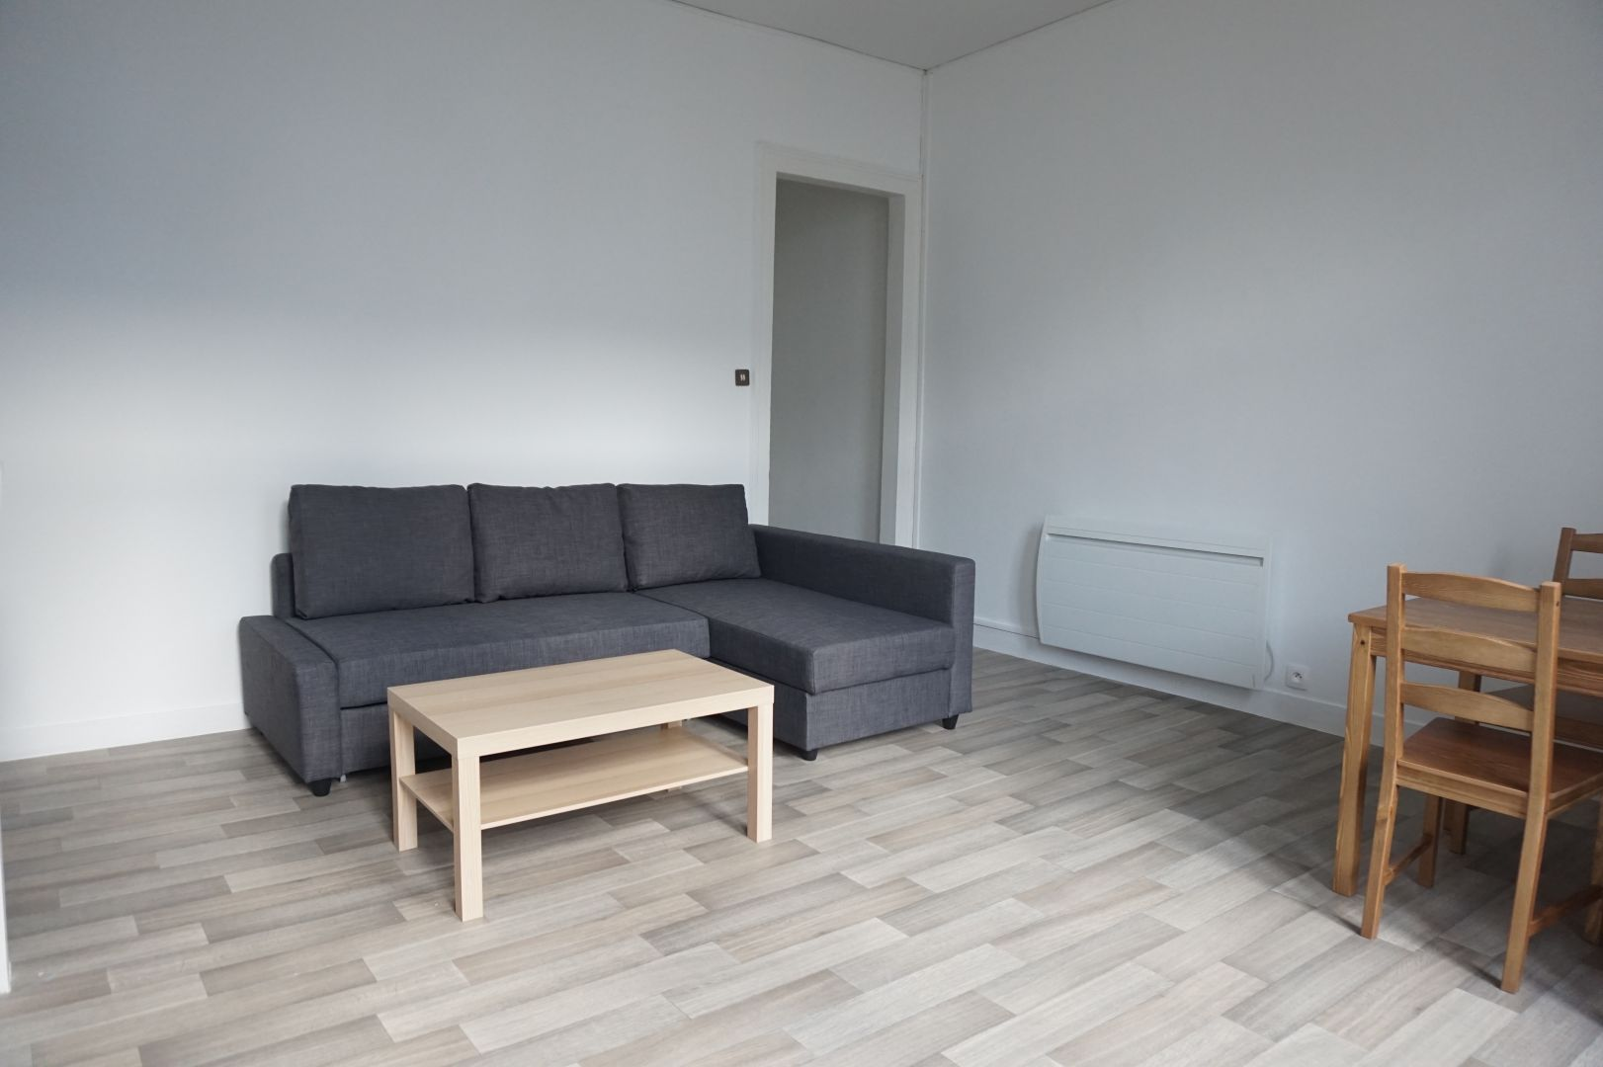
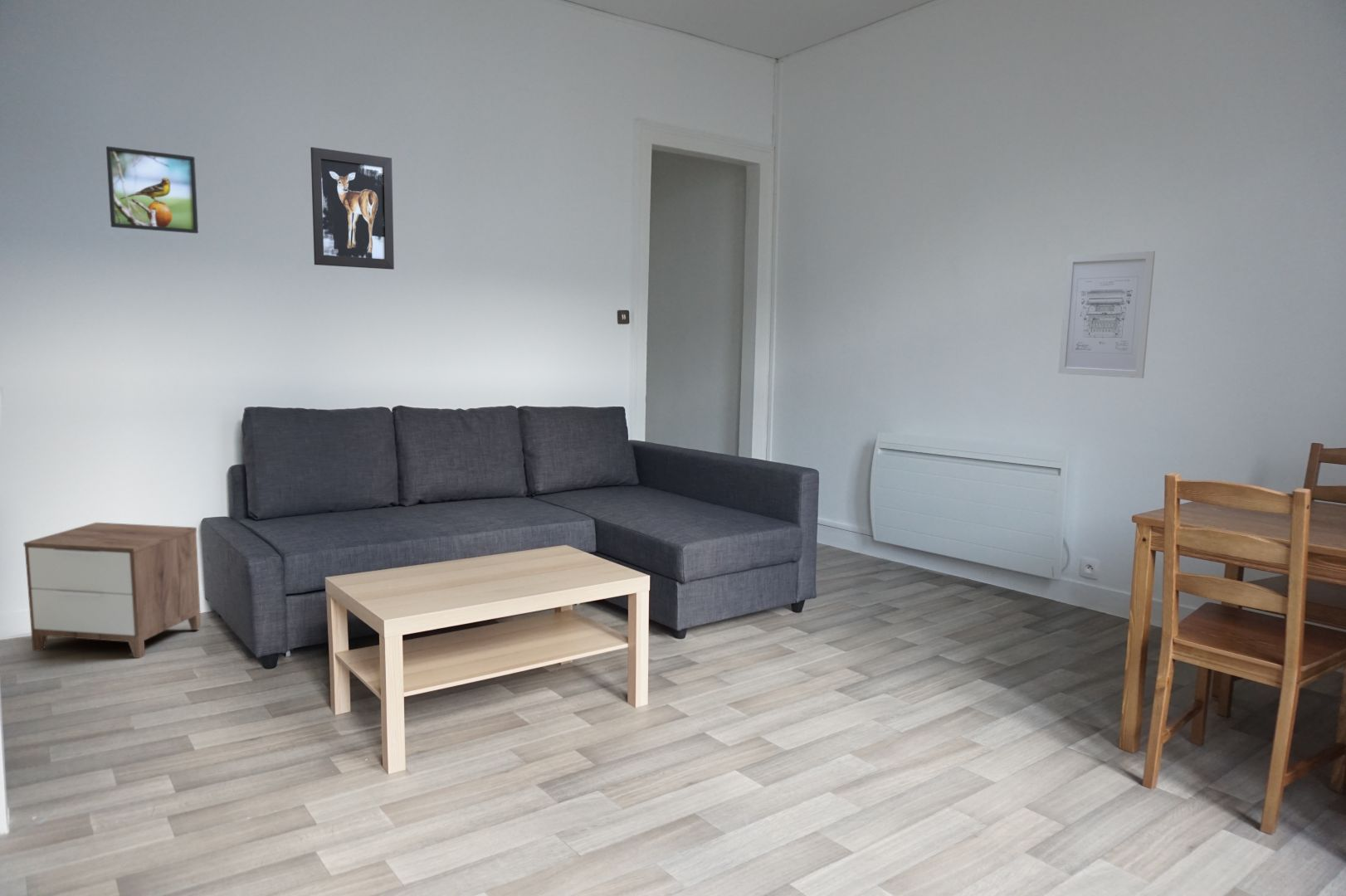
+ wall art (354, 210)
+ nightstand (117, 587)
+ wall art (1104, 315)
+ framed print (154, 191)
